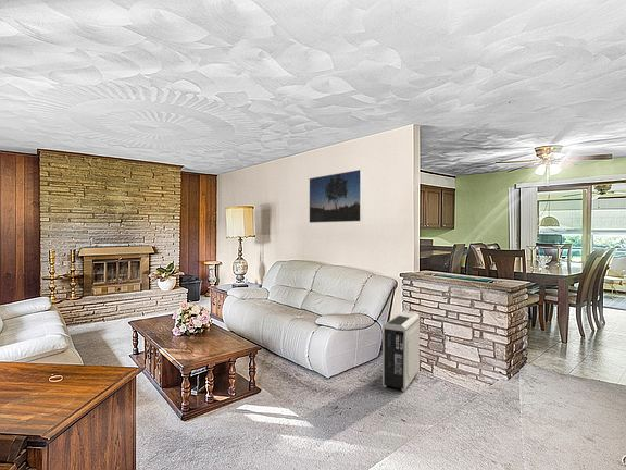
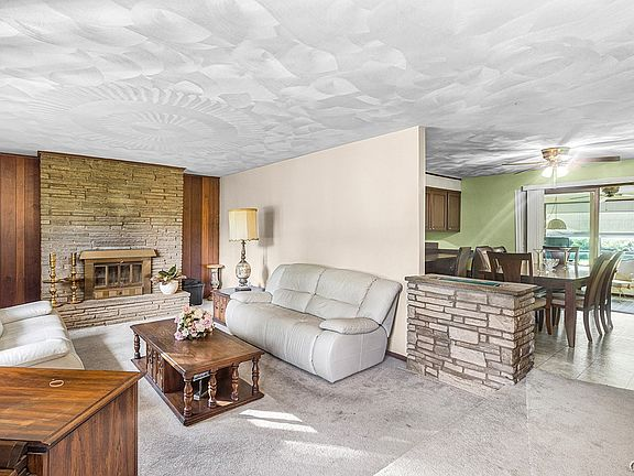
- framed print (334, 198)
- air purifier (402, 347)
